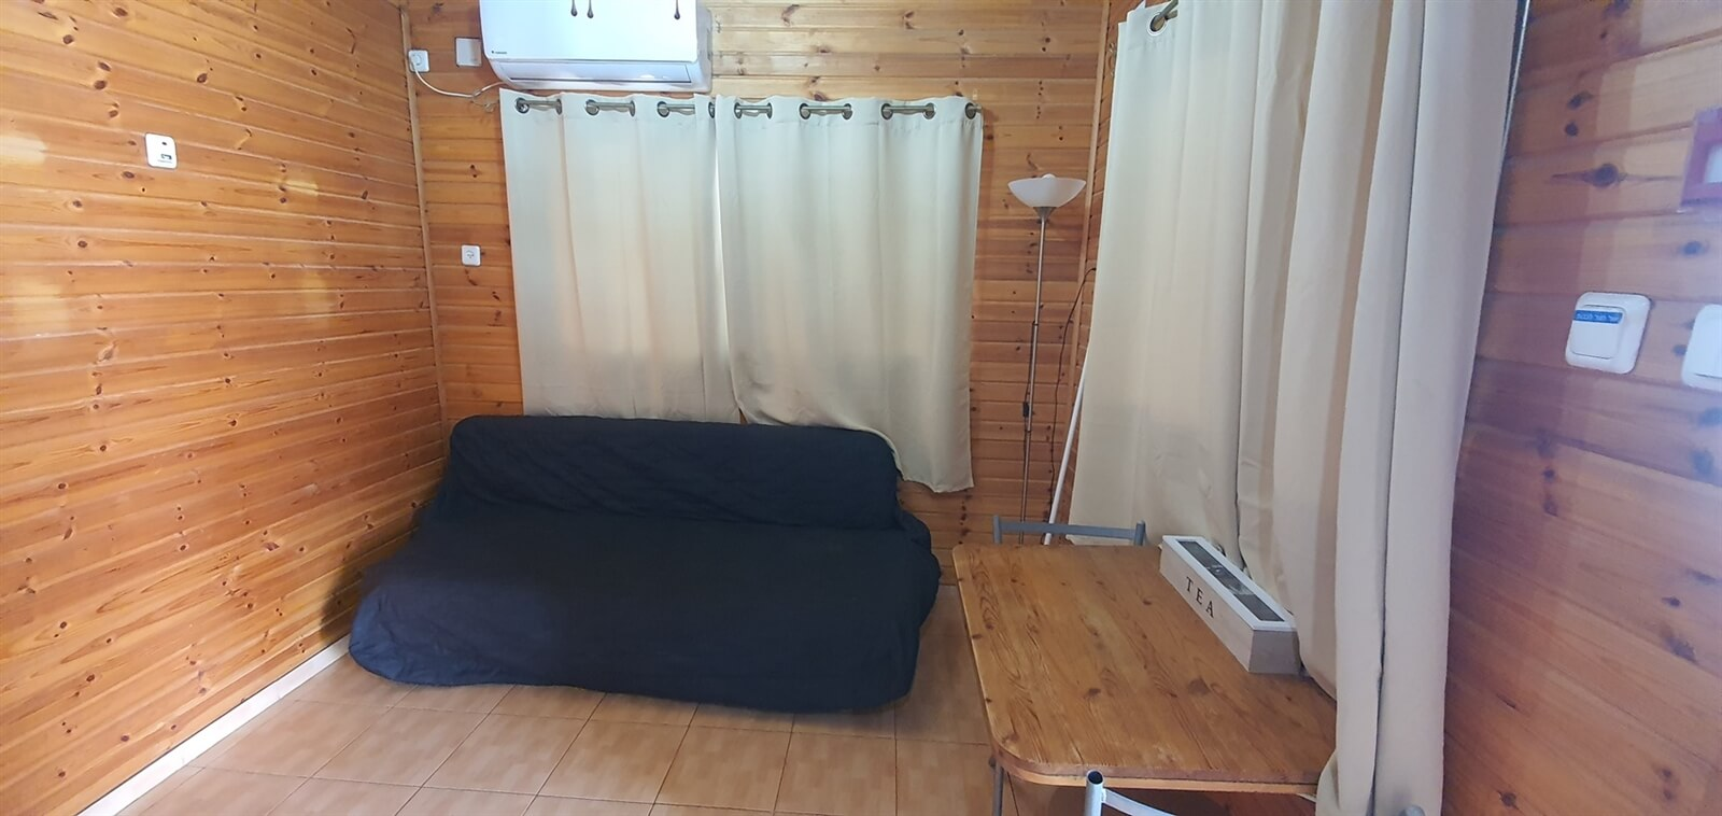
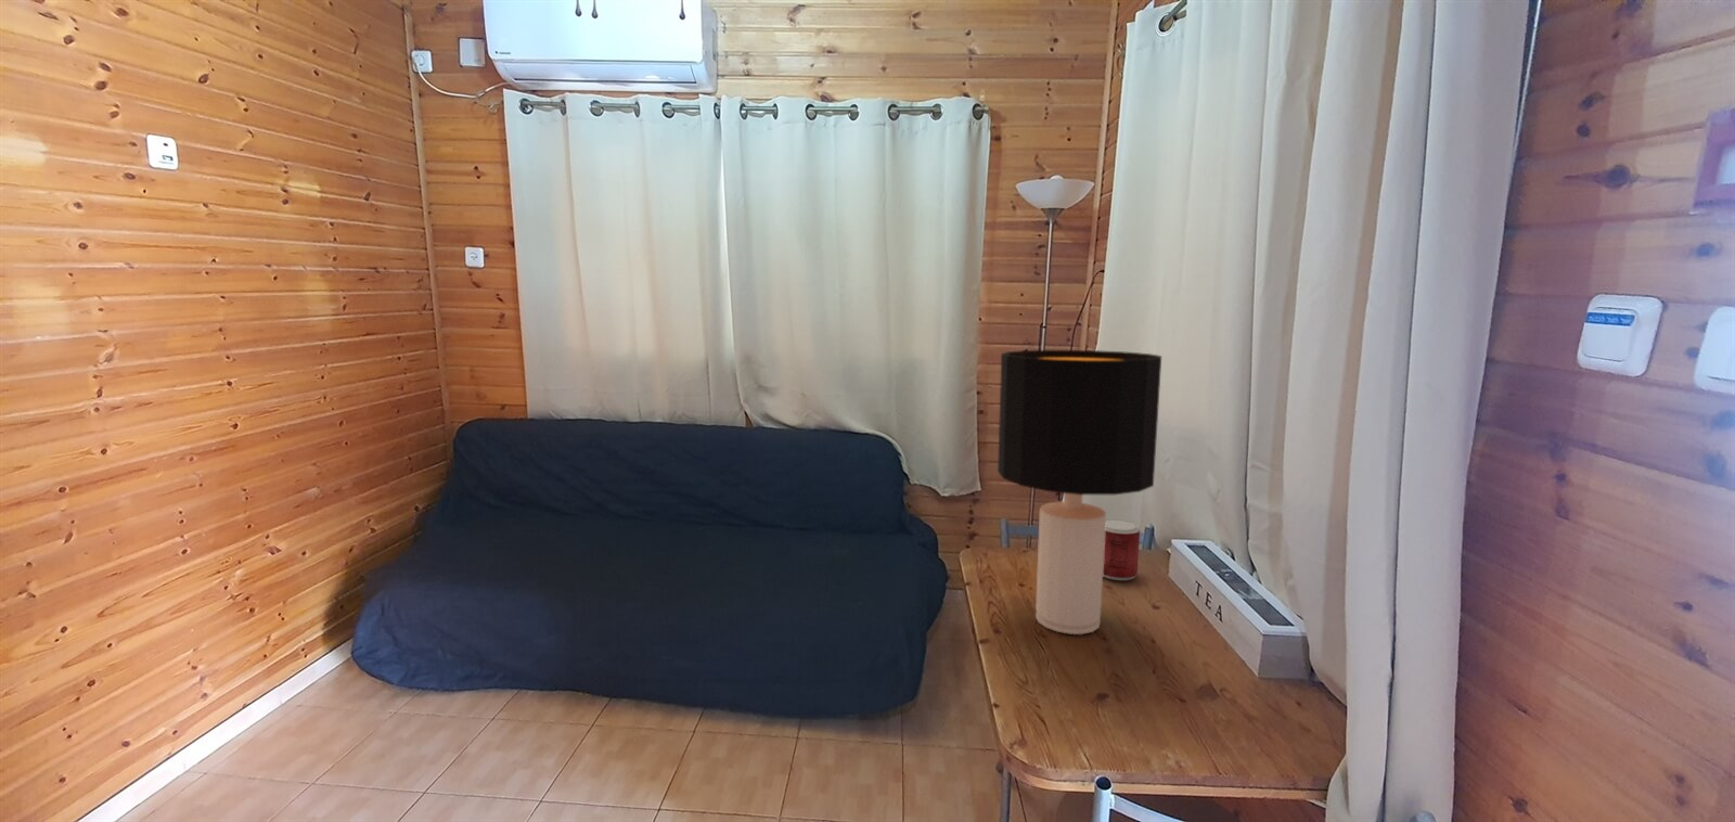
+ desk lamp (1073, 490)
+ beverage can (1116, 549)
